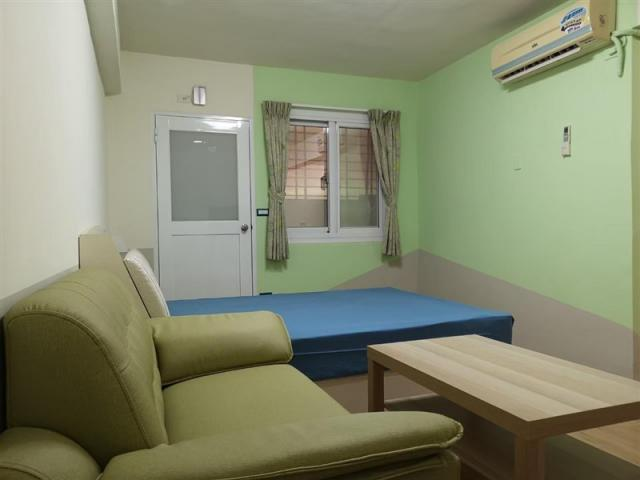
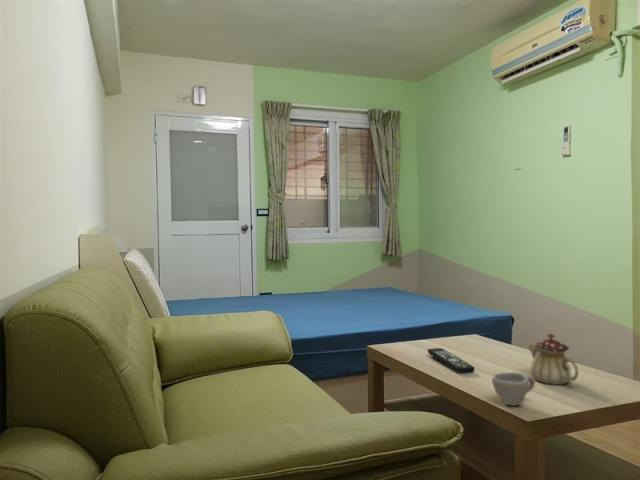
+ teapot (552, 357)
+ cup (514, 388)
+ remote control (449, 360)
